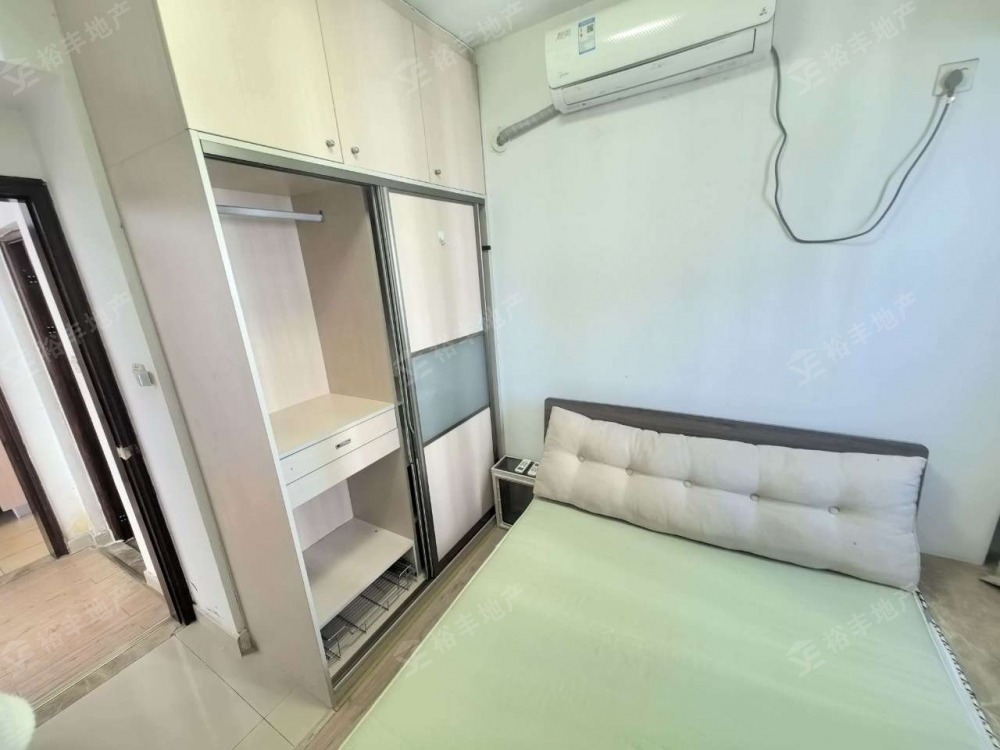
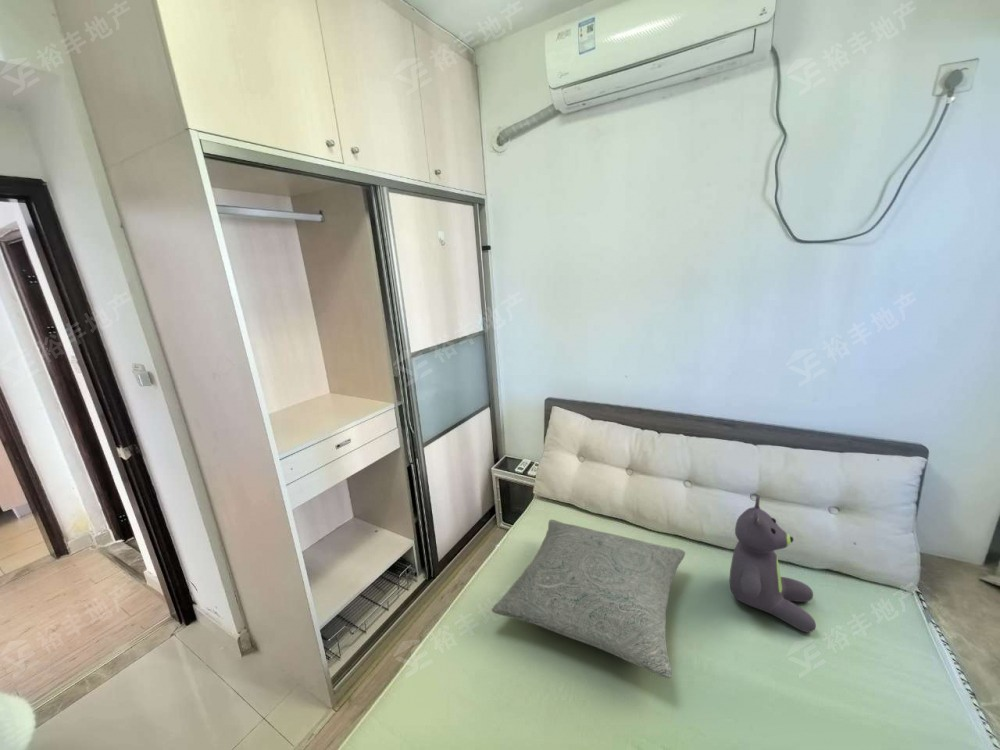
+ pillow (594, 579)
+ stuffed bear (773, 557)
